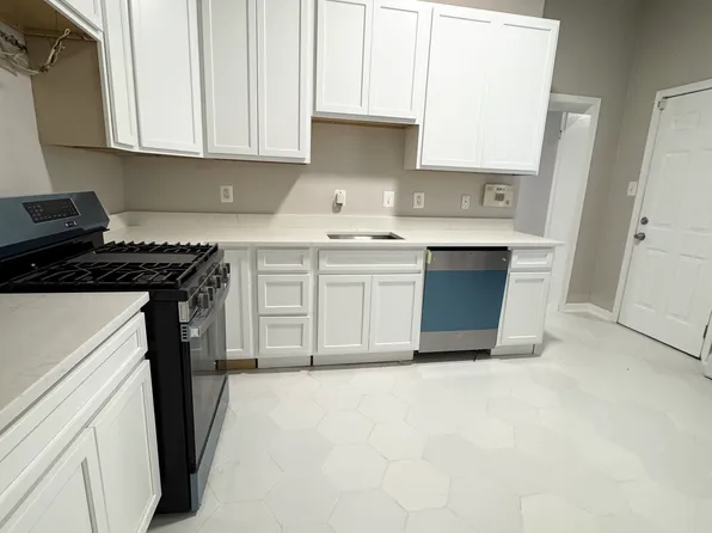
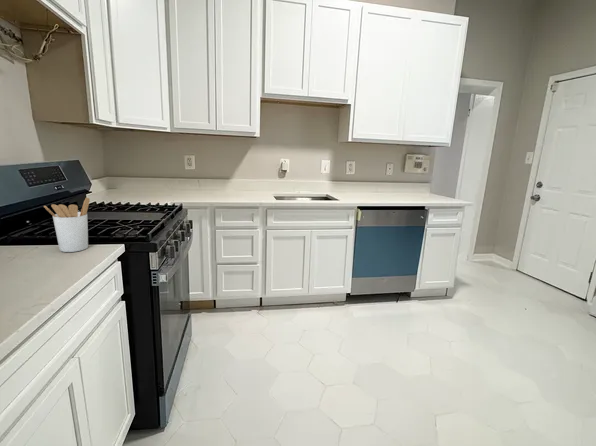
+ utensil holder (70, 225)
